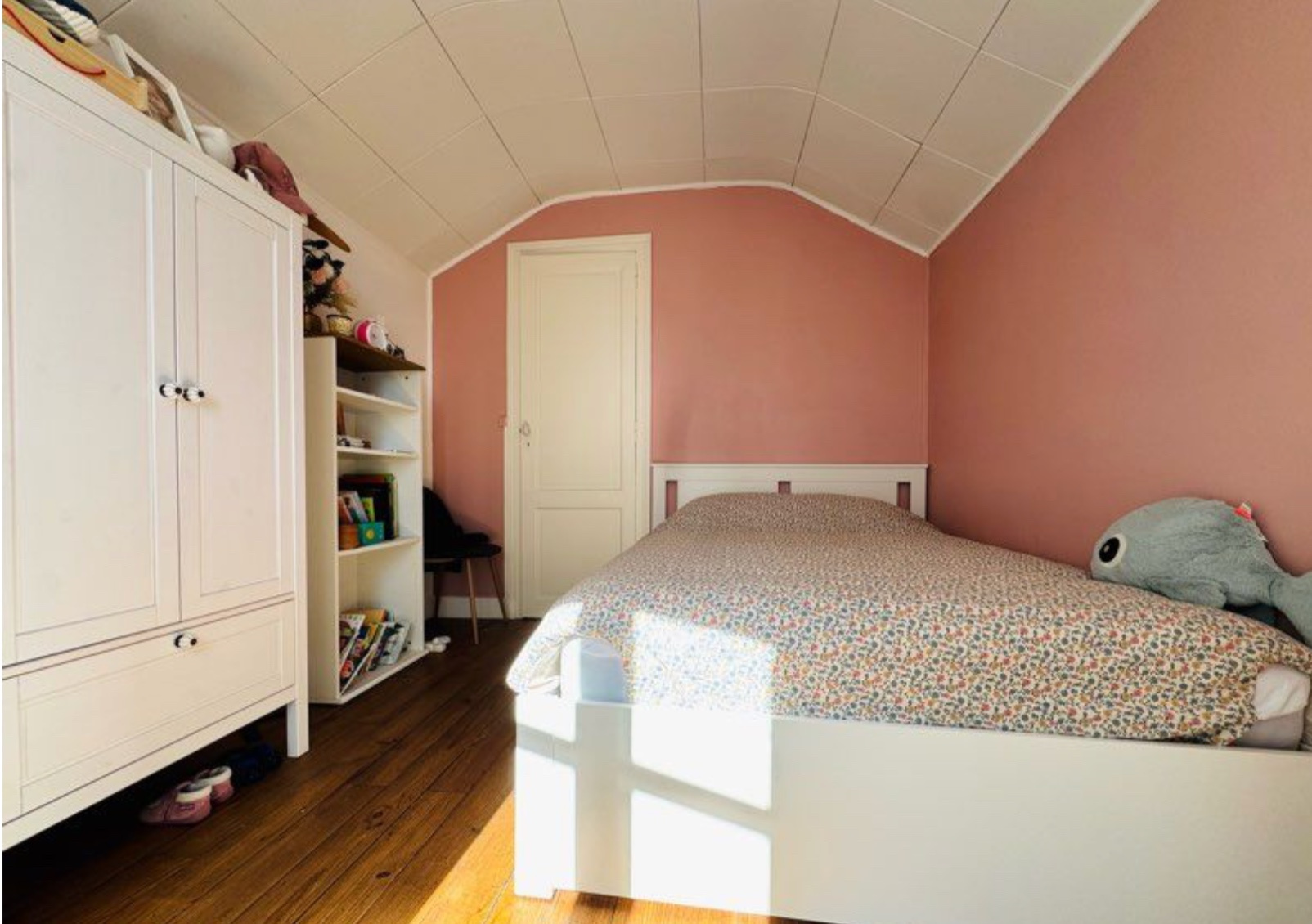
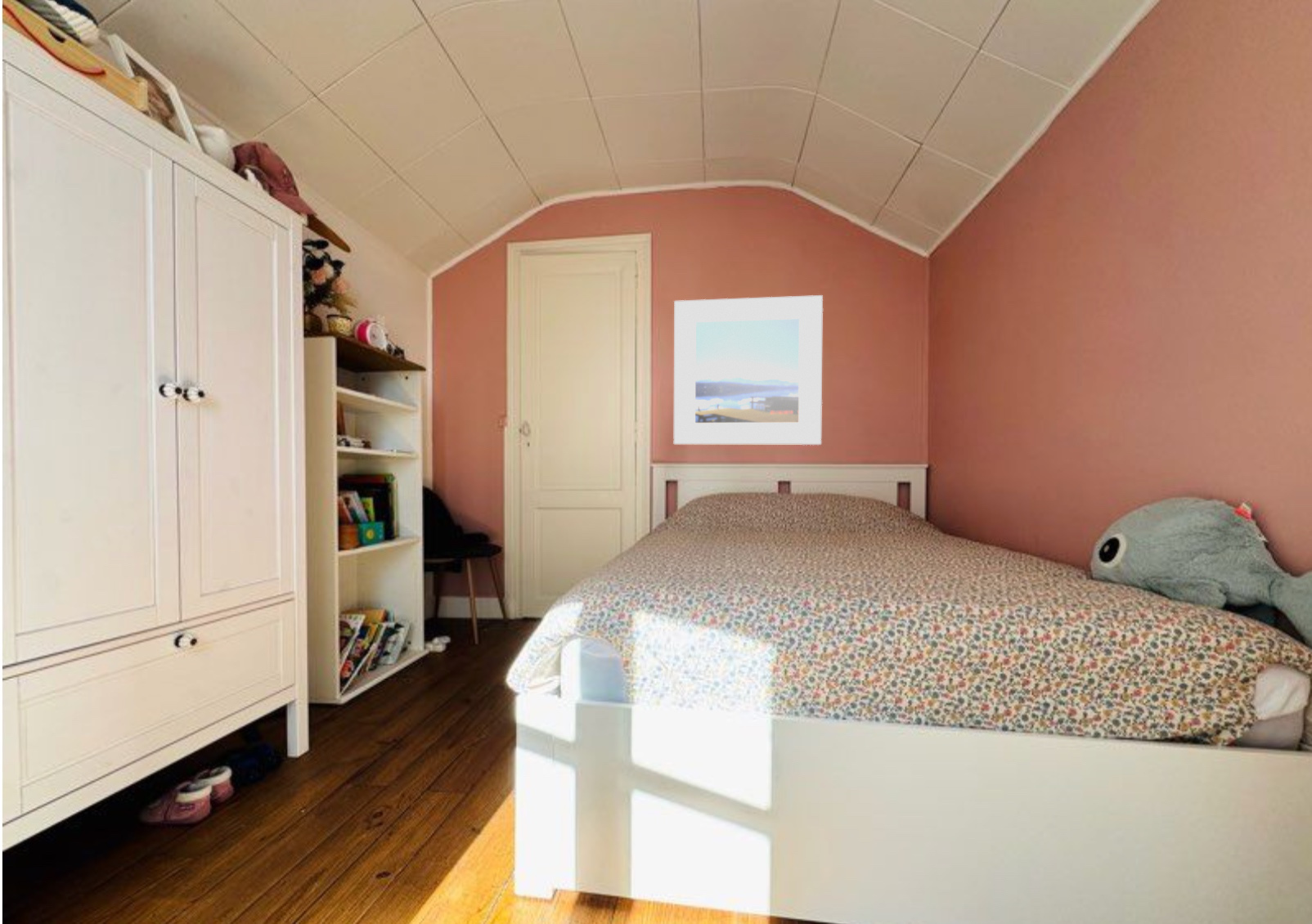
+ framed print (746, 371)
